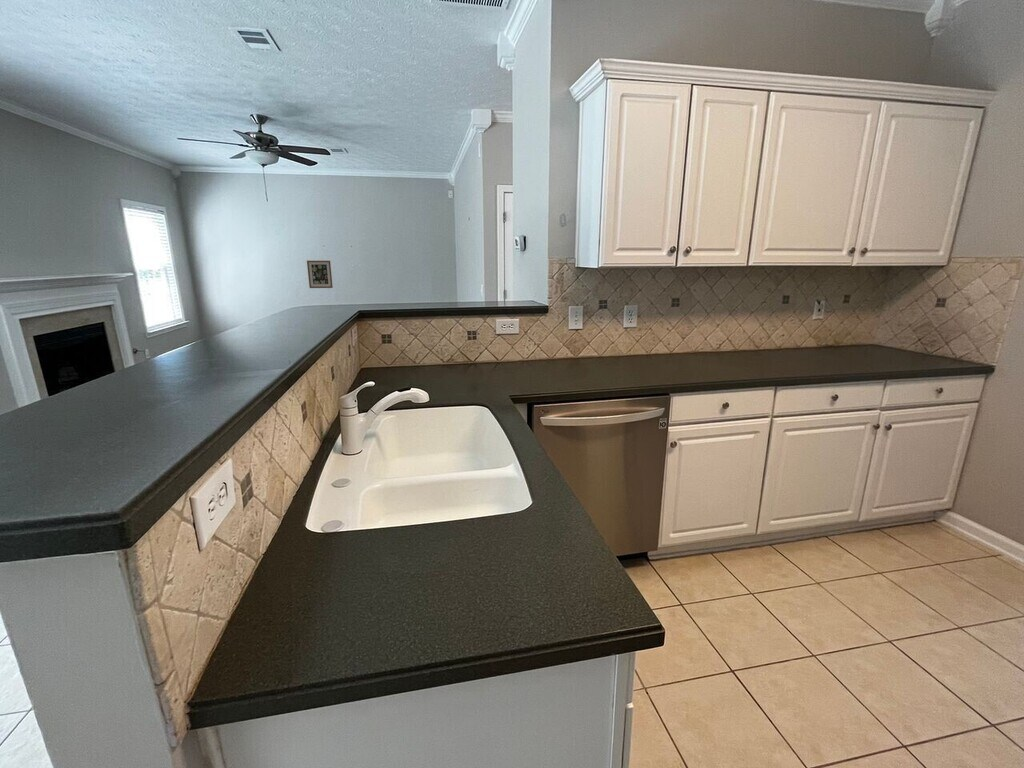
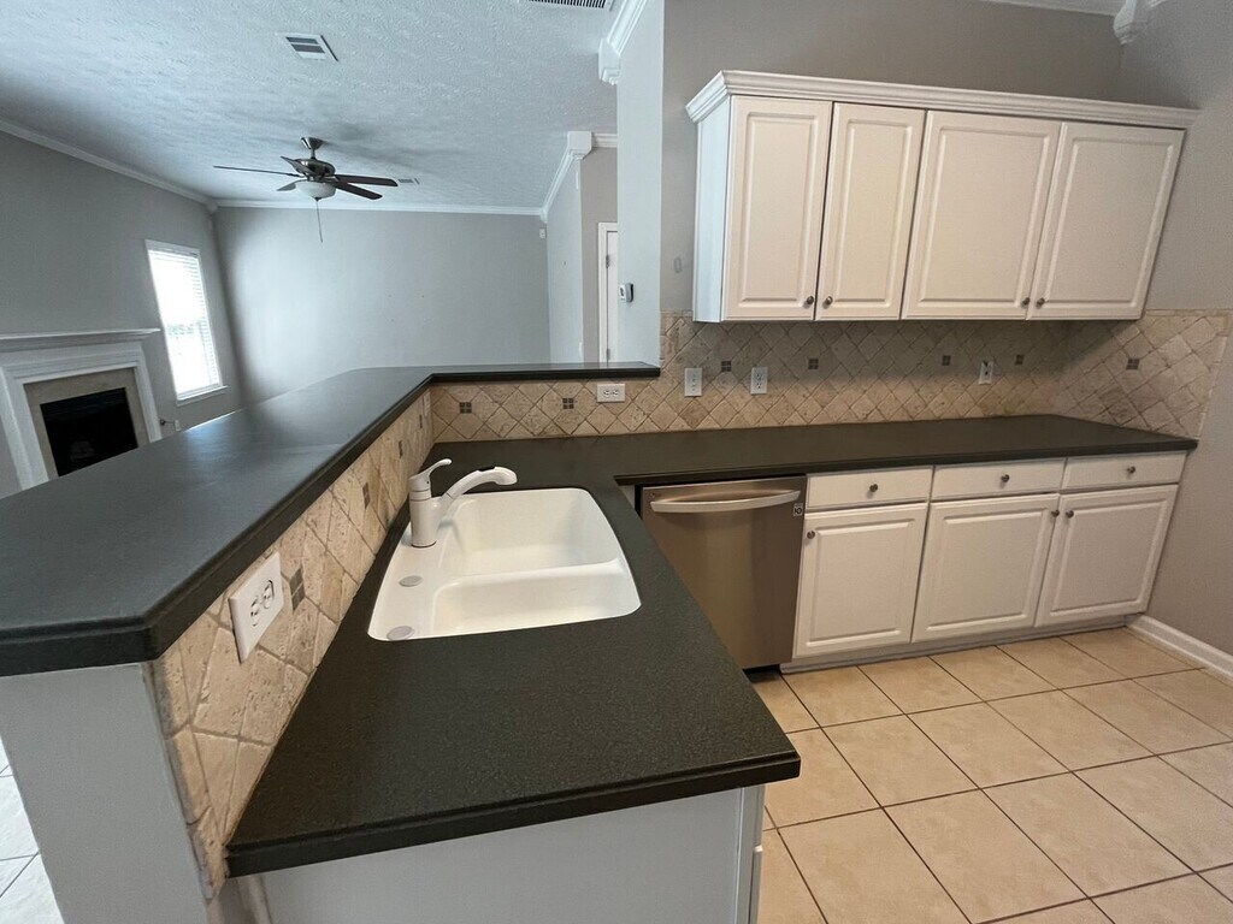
- wall art (319, 274)
